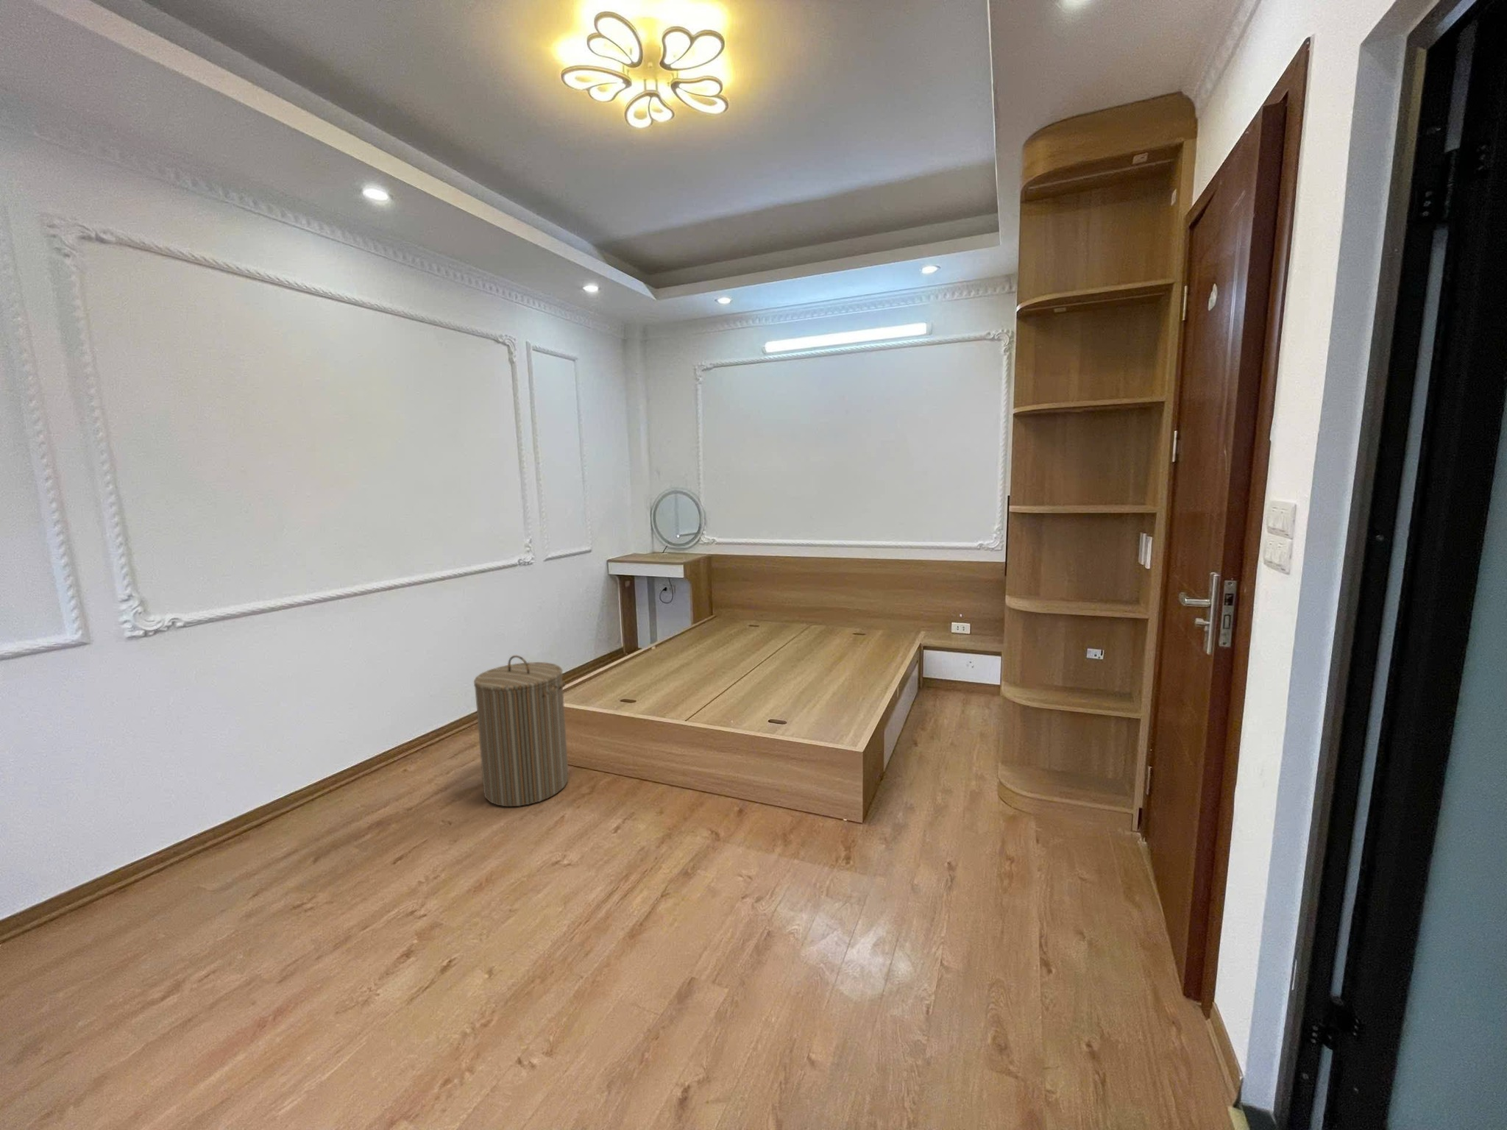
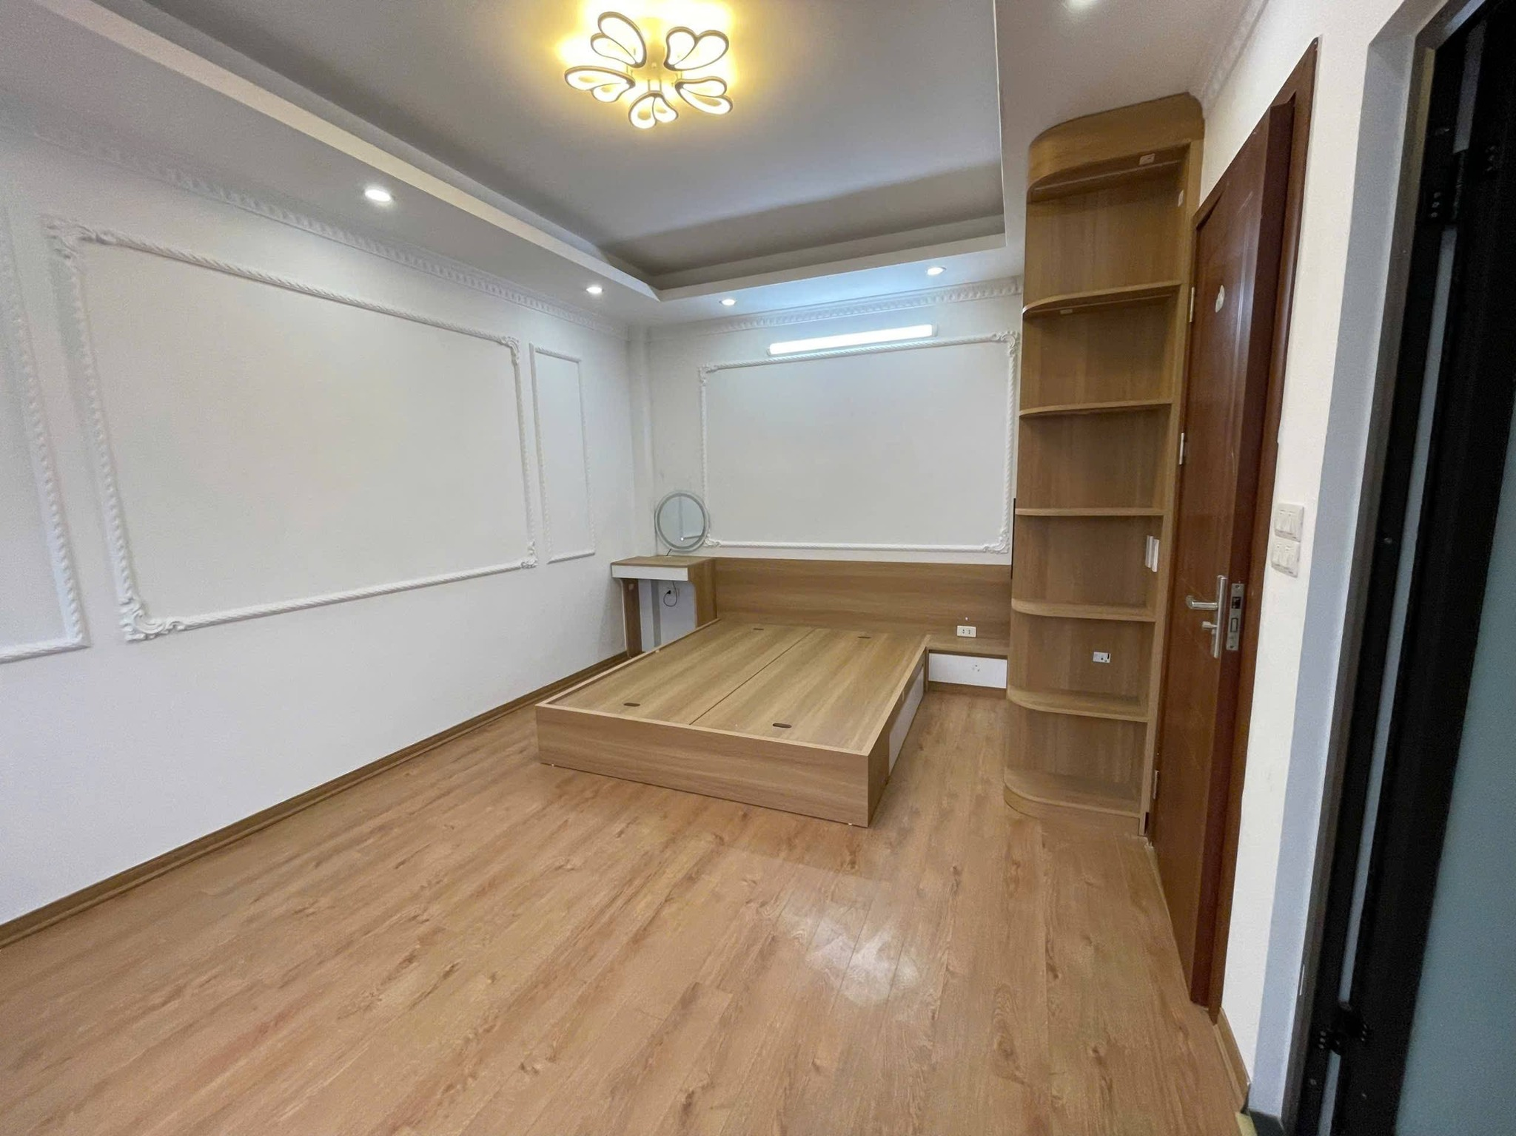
- laundry hamper (522, 722)
